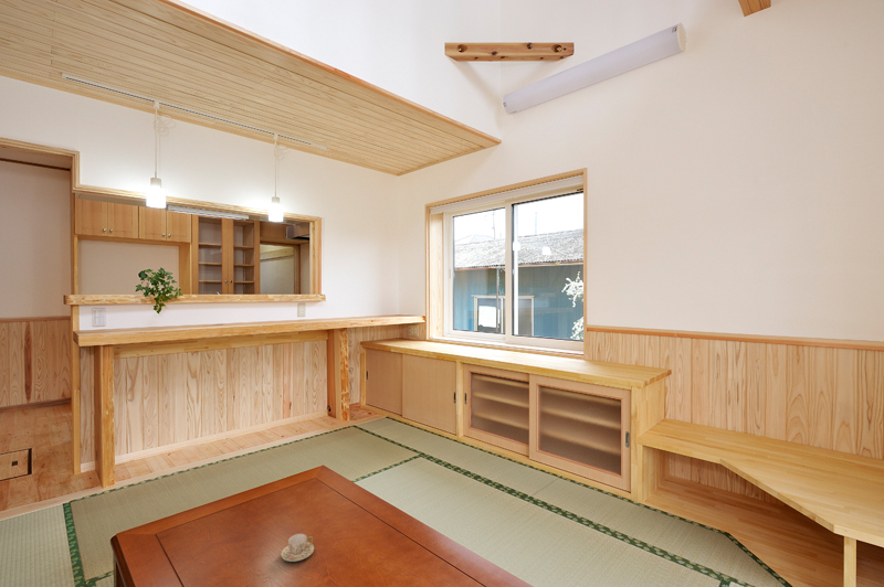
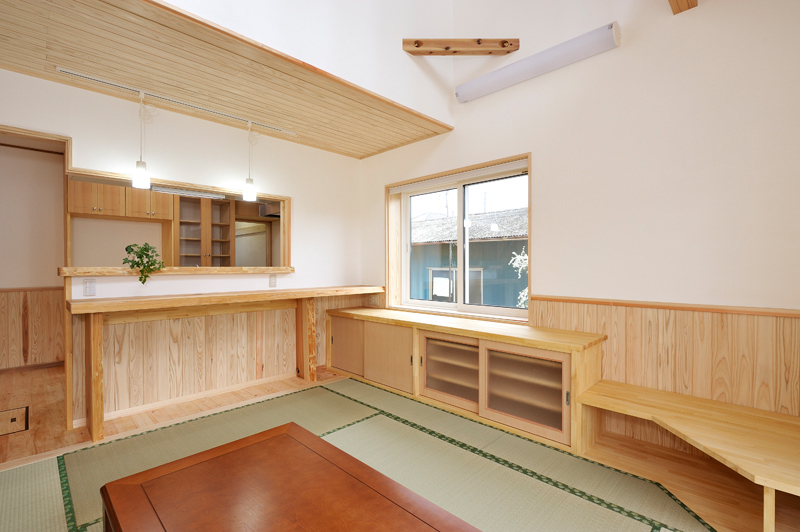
- teacup (297, 546)
